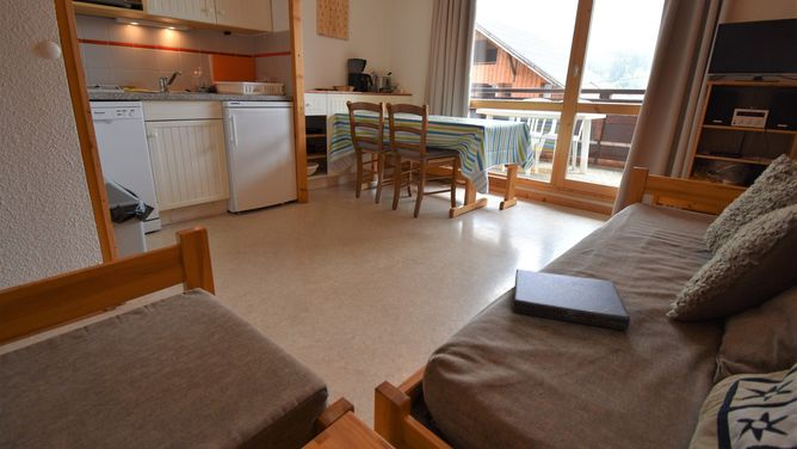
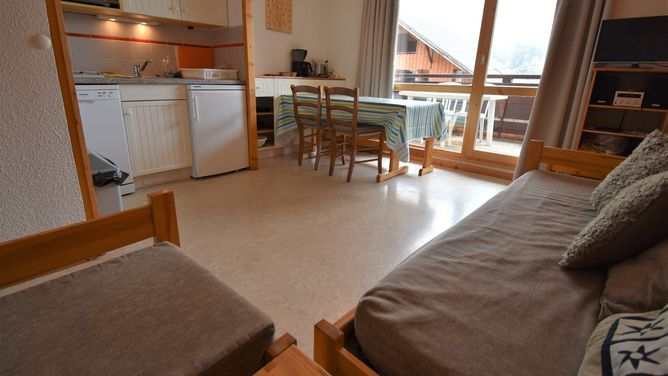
- book (564, 295)
